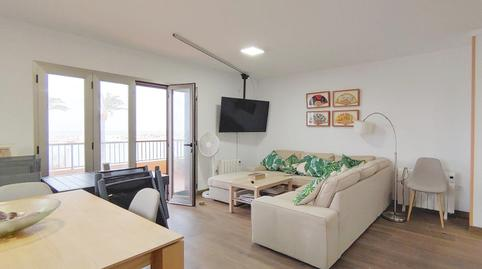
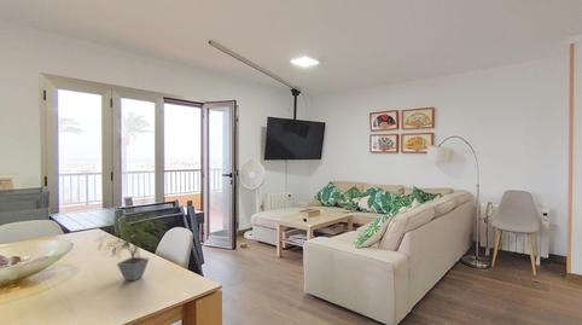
+ potted plant (132, 237)
